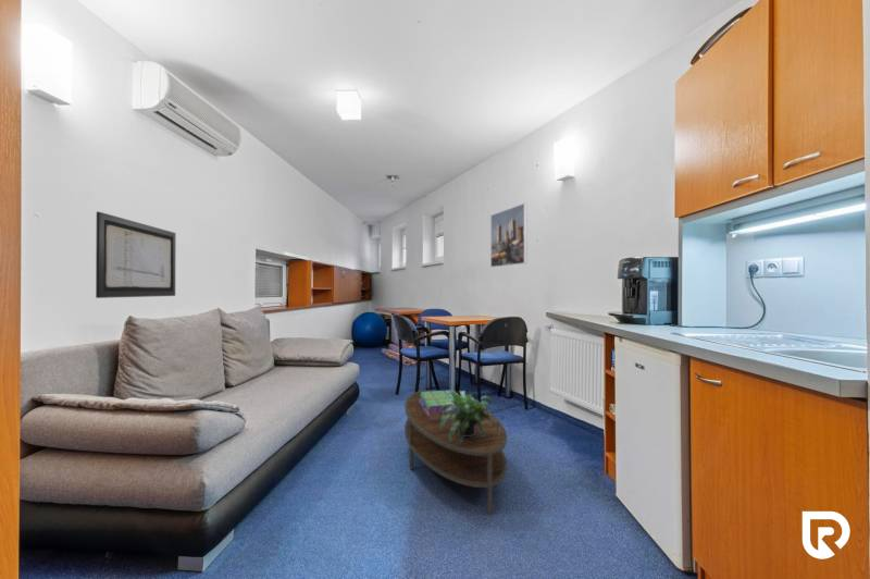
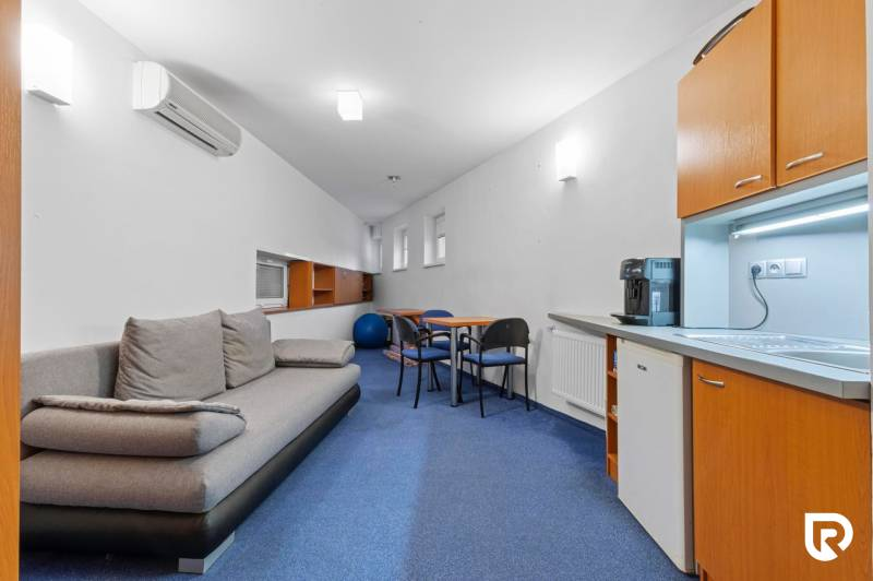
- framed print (507, 237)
- stack of books (442, 403)
- wall art (141, 260)
- coffee table (448, 438)
- potted plant (463, 411)
